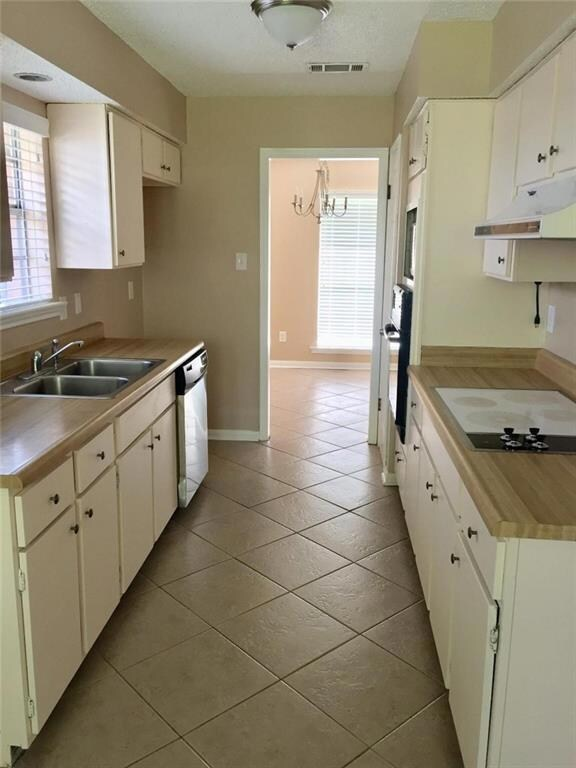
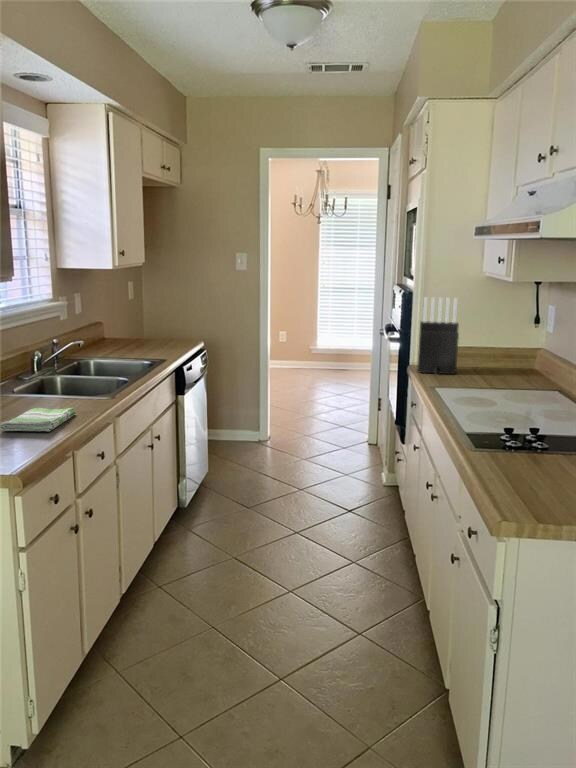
+ knife block (438, 335)
+ dish towel (39, 417)
